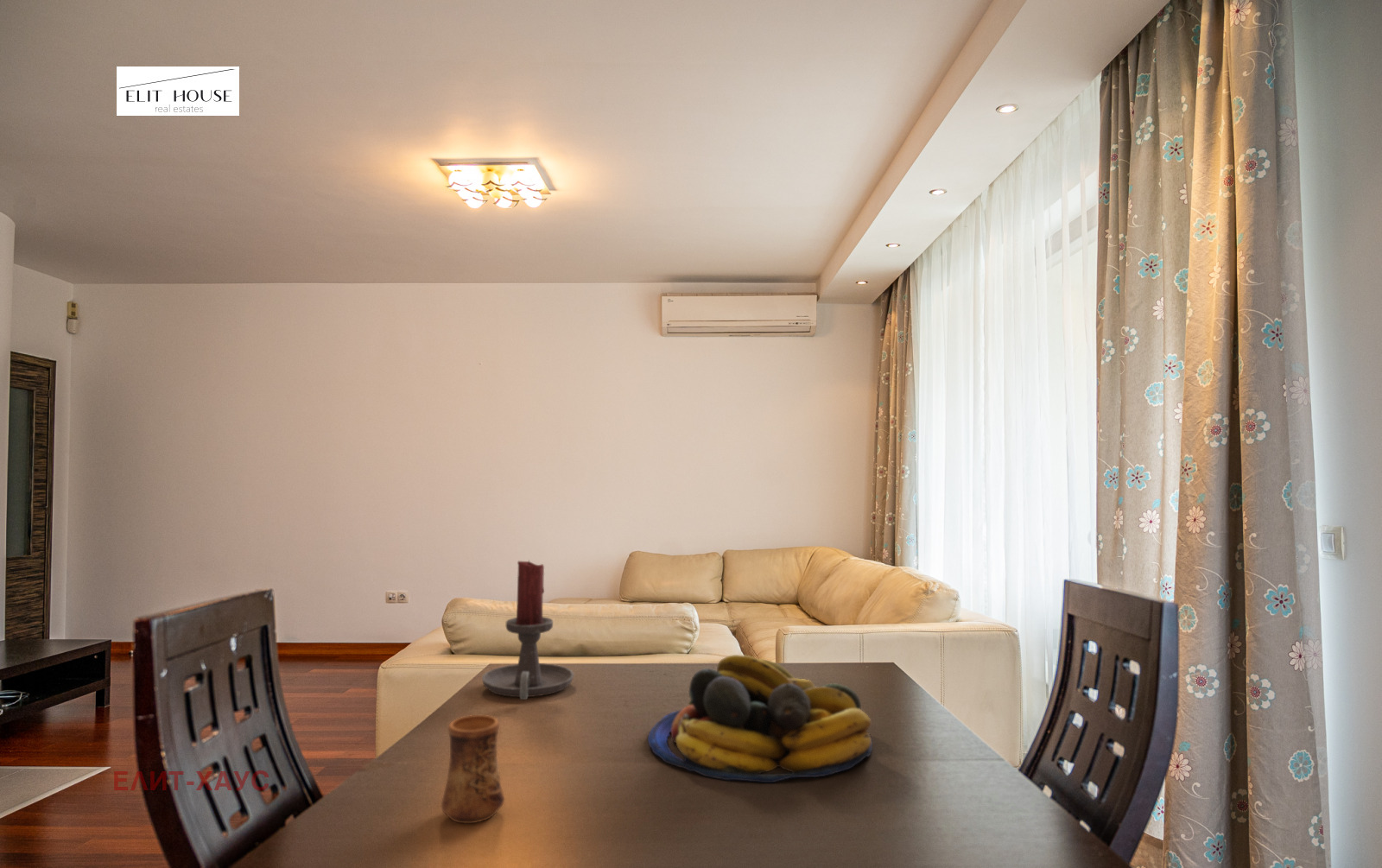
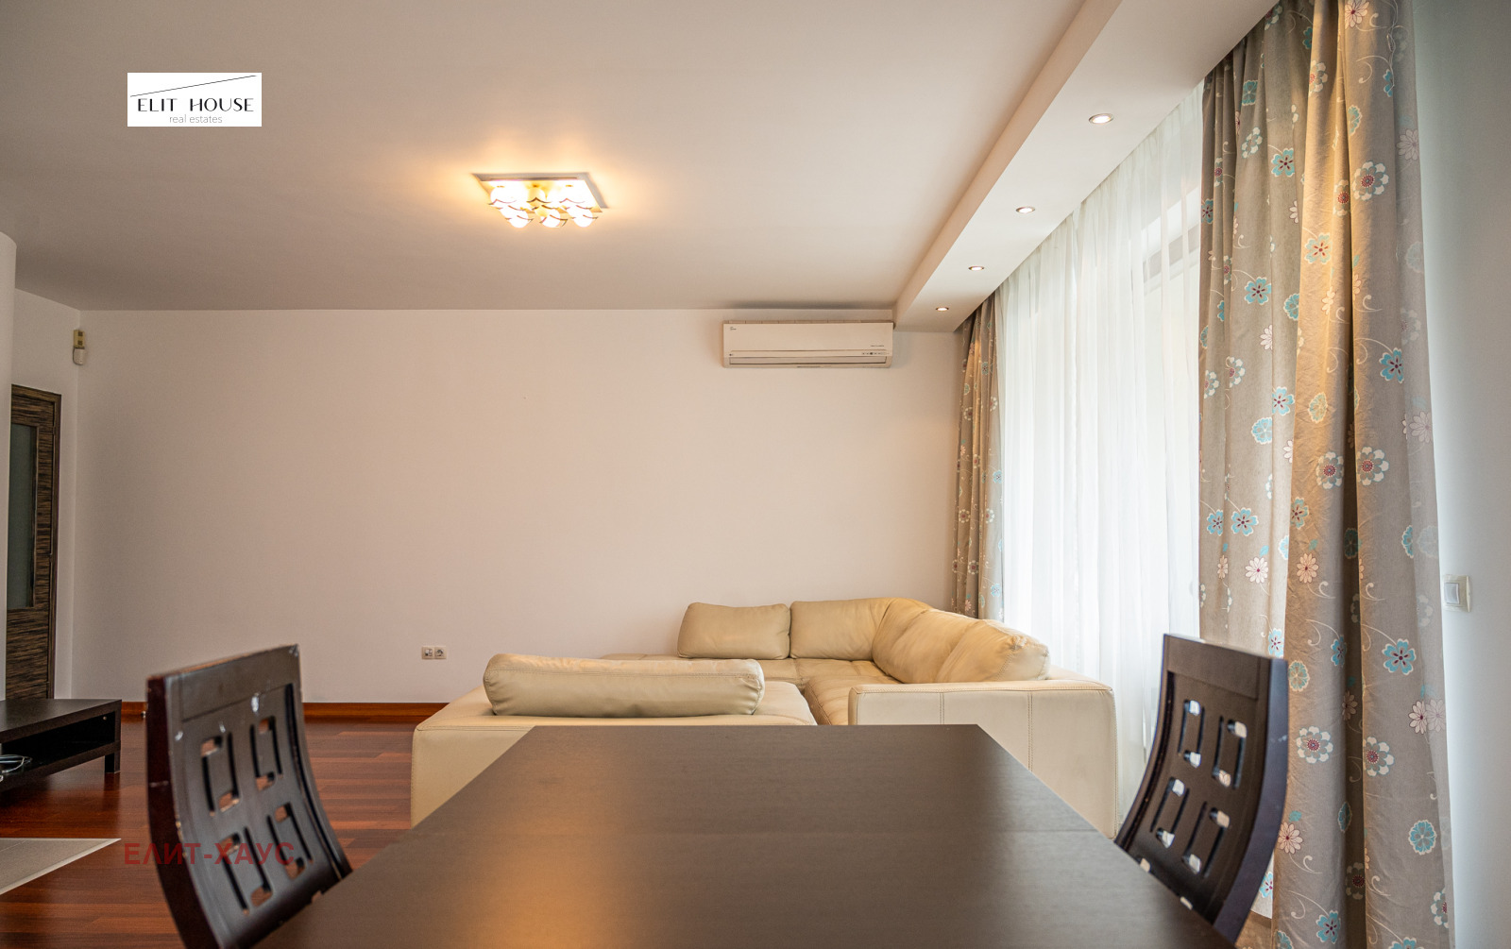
- candle holder (529, 625)
- cup (473, 767)
- fruit bowl (759, 700)
